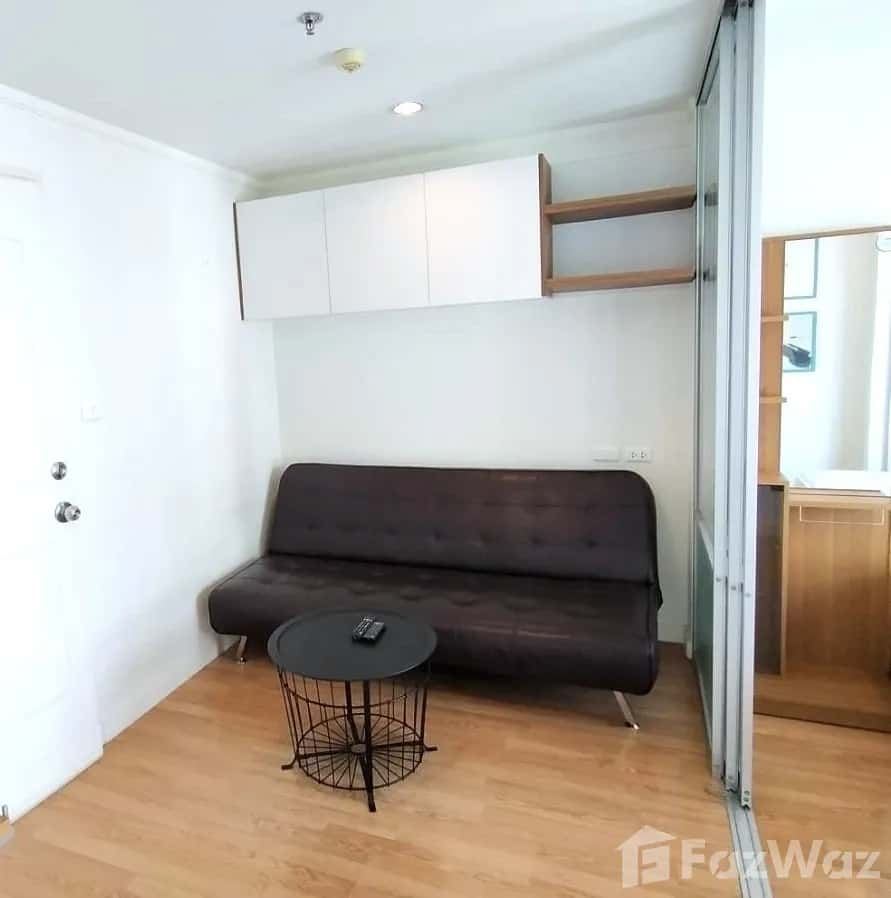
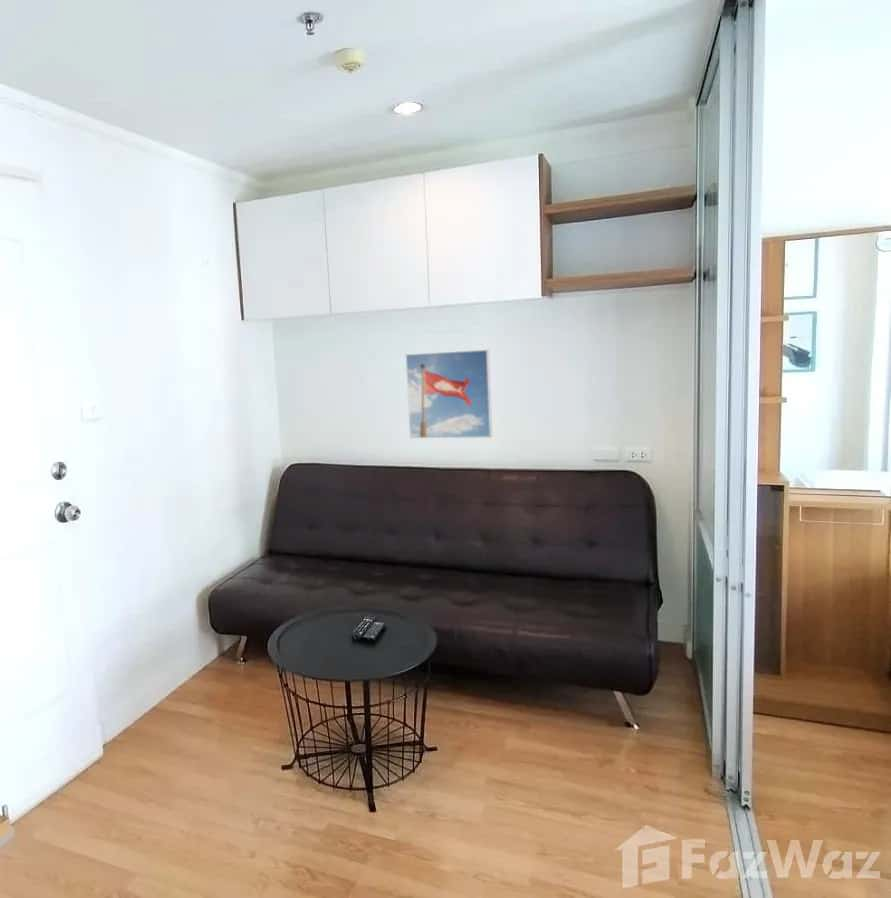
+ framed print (448, 395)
